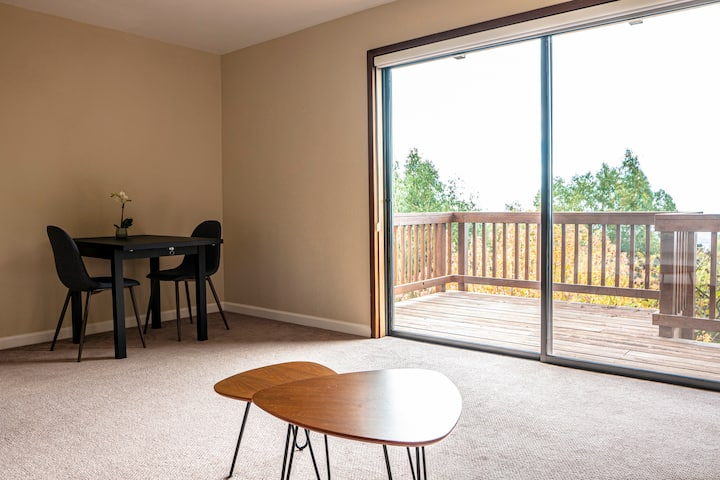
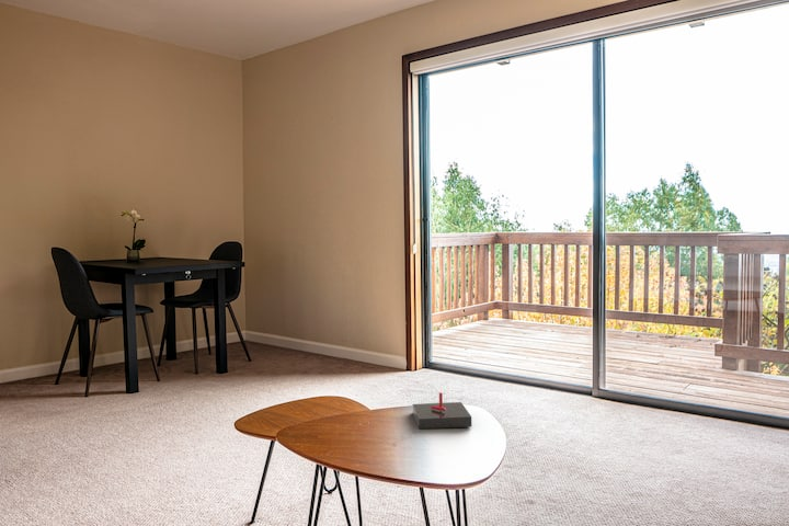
+ candle (441, 404)
